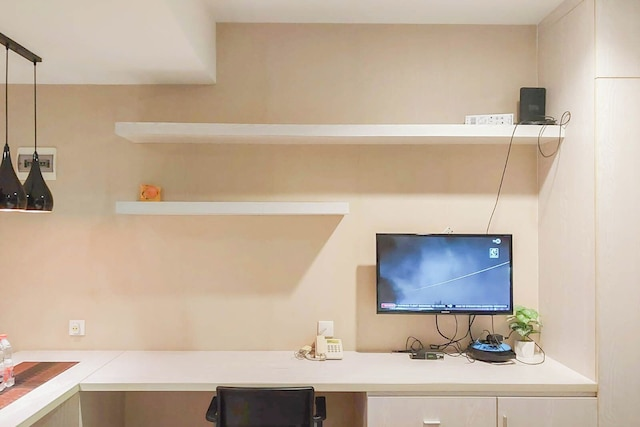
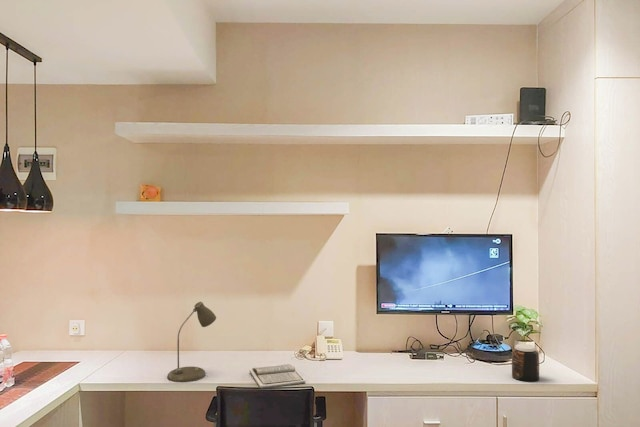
+ jar (525, 362)
+ book (276, 373)
+ desk lamp (178, 338)
